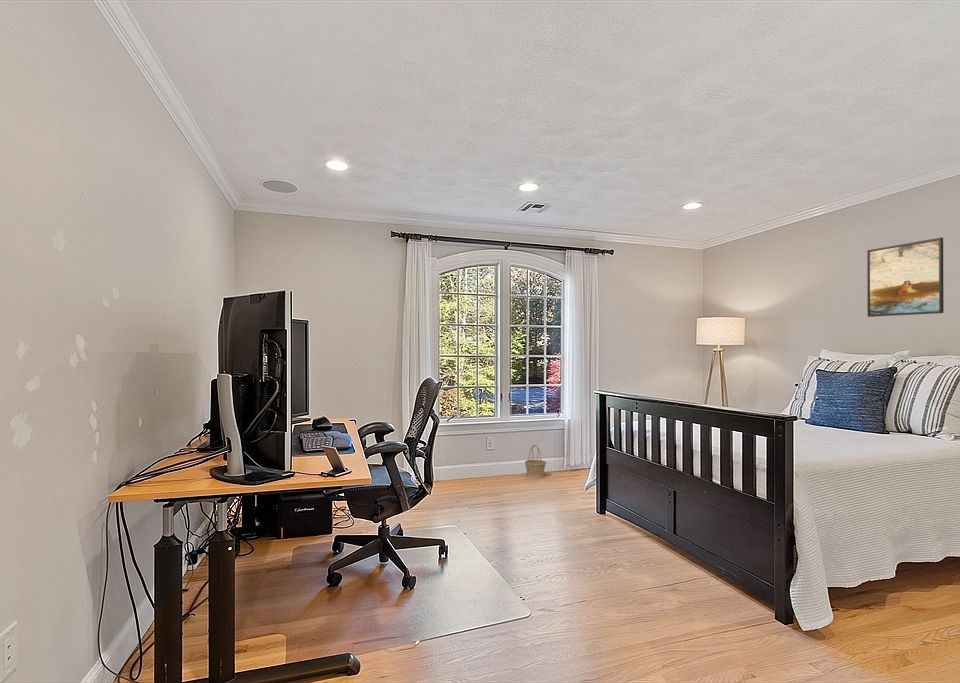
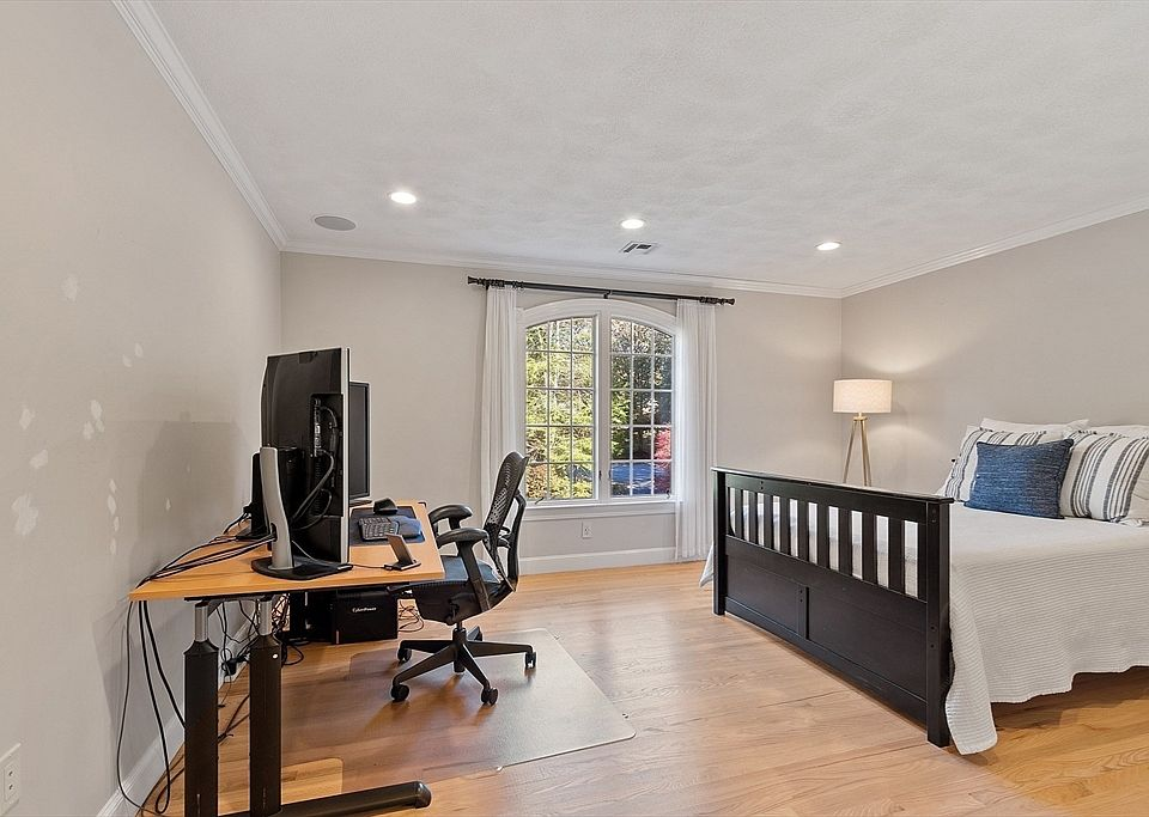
- basket (535, 460)
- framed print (902, 279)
